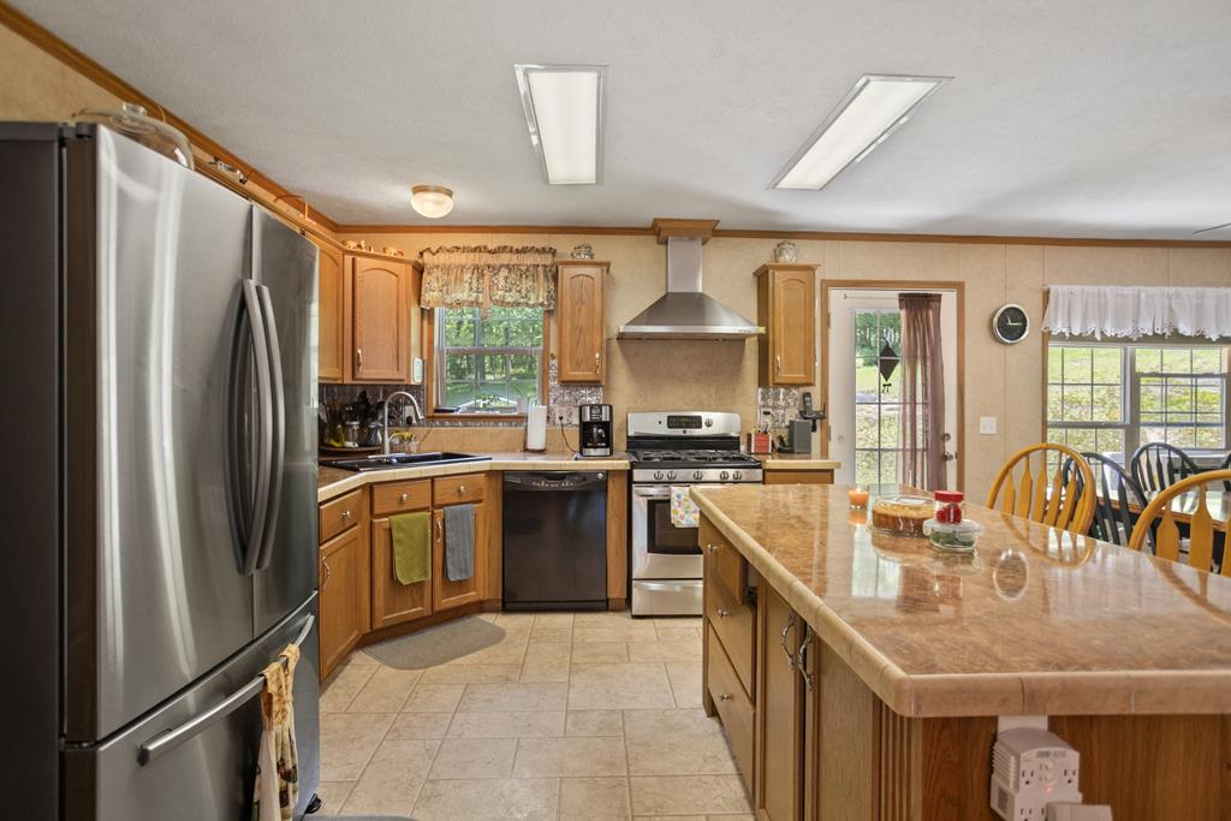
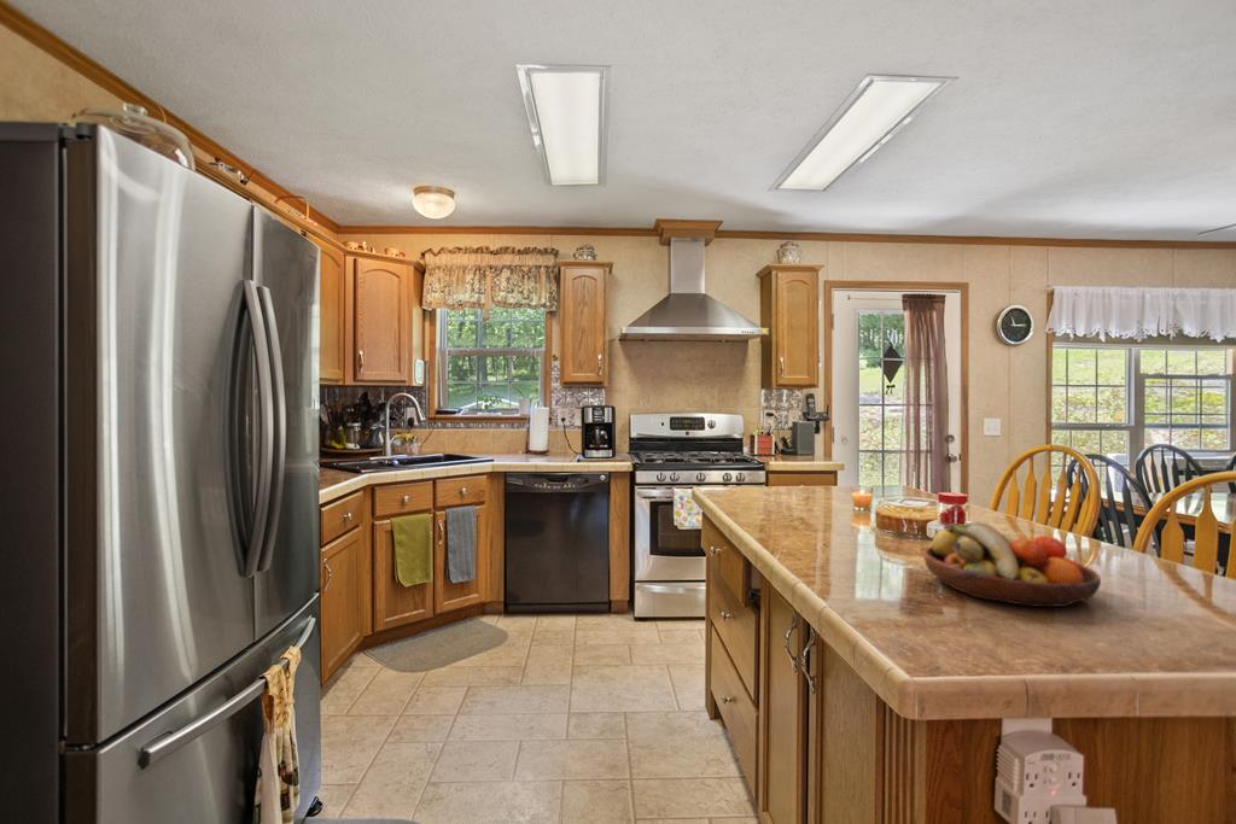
+ fruit bowl (1005, 556)
